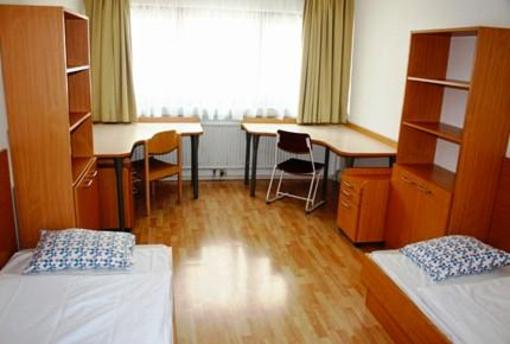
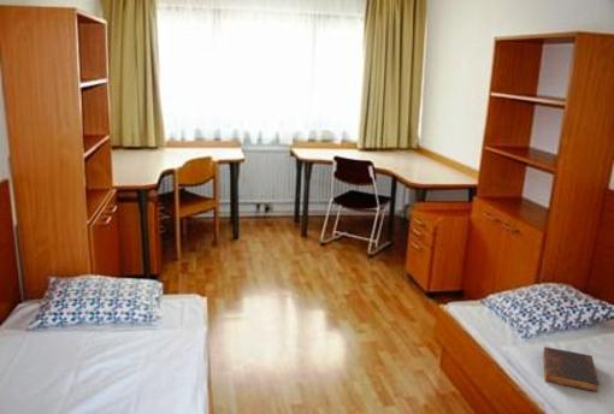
+ book (568, 367)
